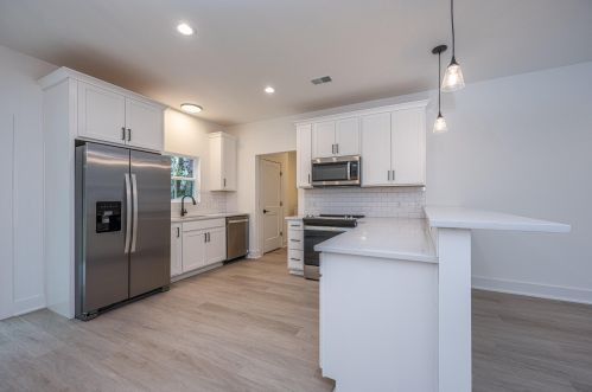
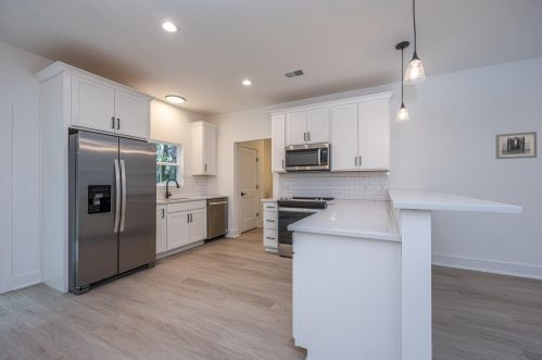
+ wall art (515, 146)
